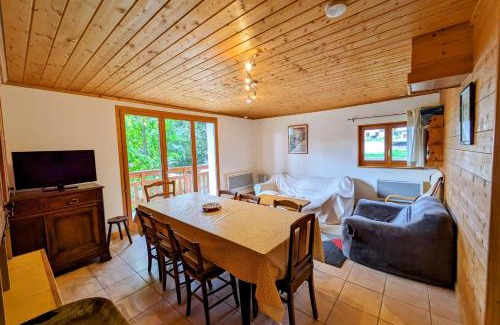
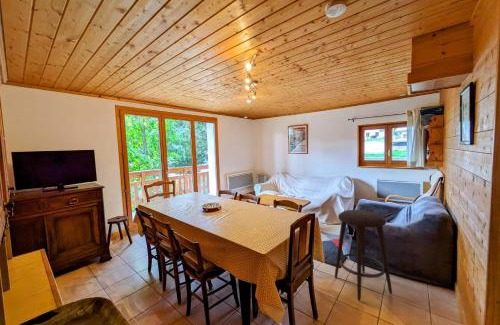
+ stool (361, 250)
